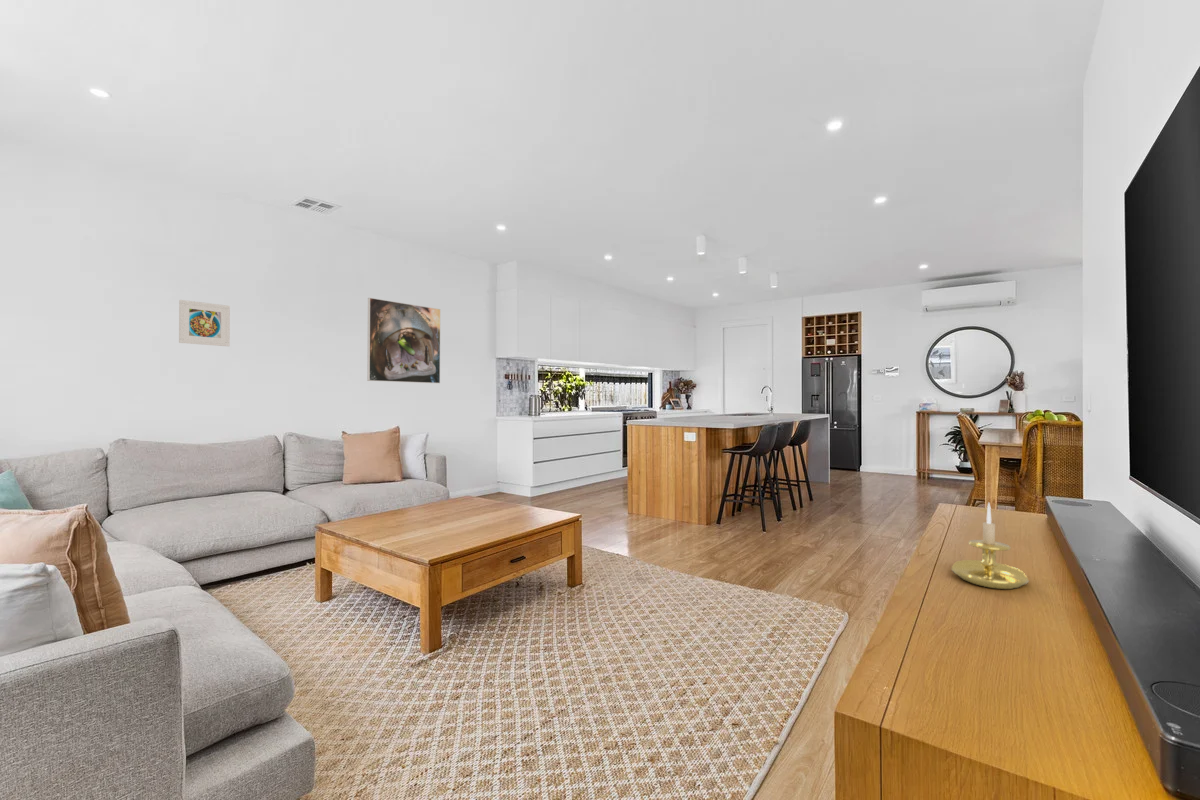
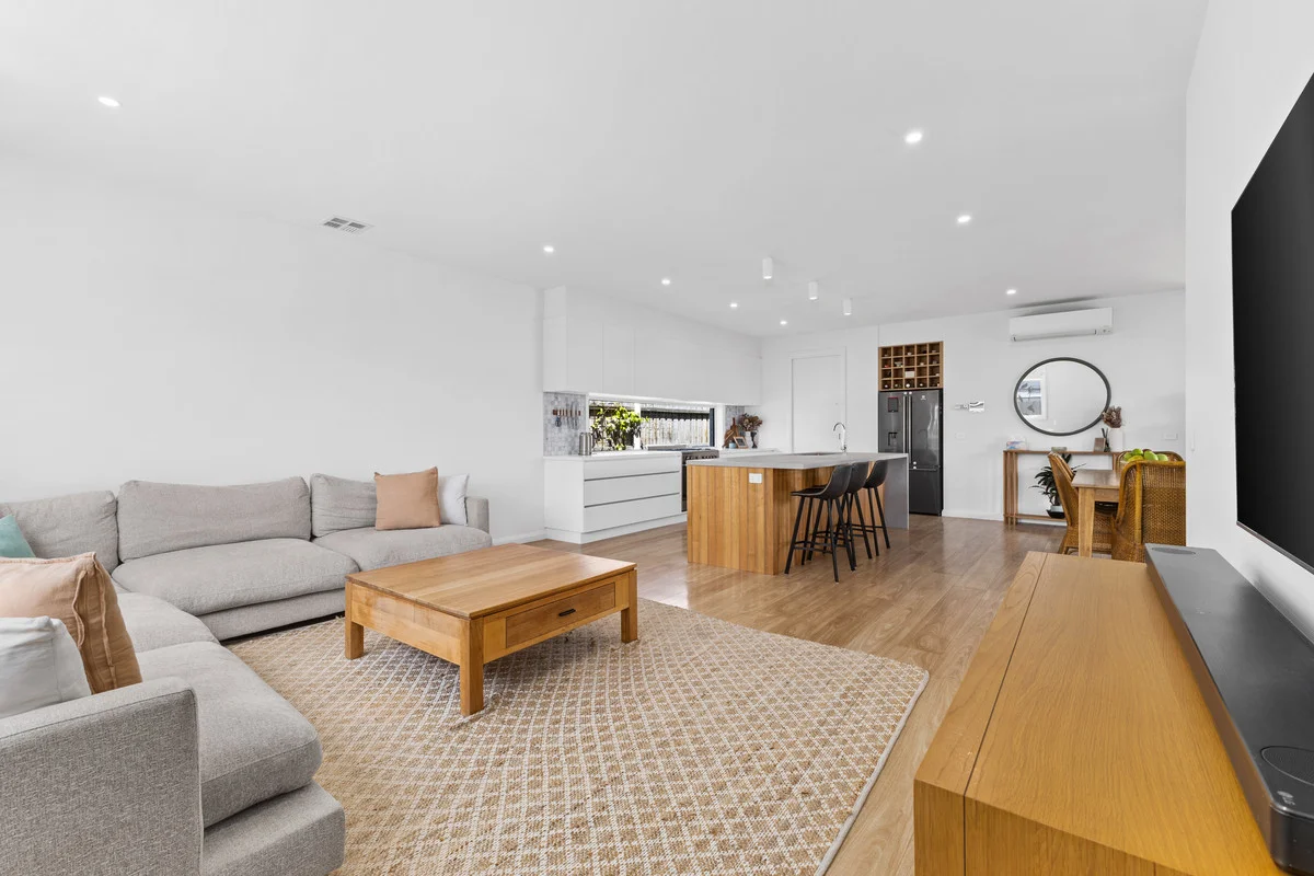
- candle holder (989, 542)
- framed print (205, 323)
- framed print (405, 343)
